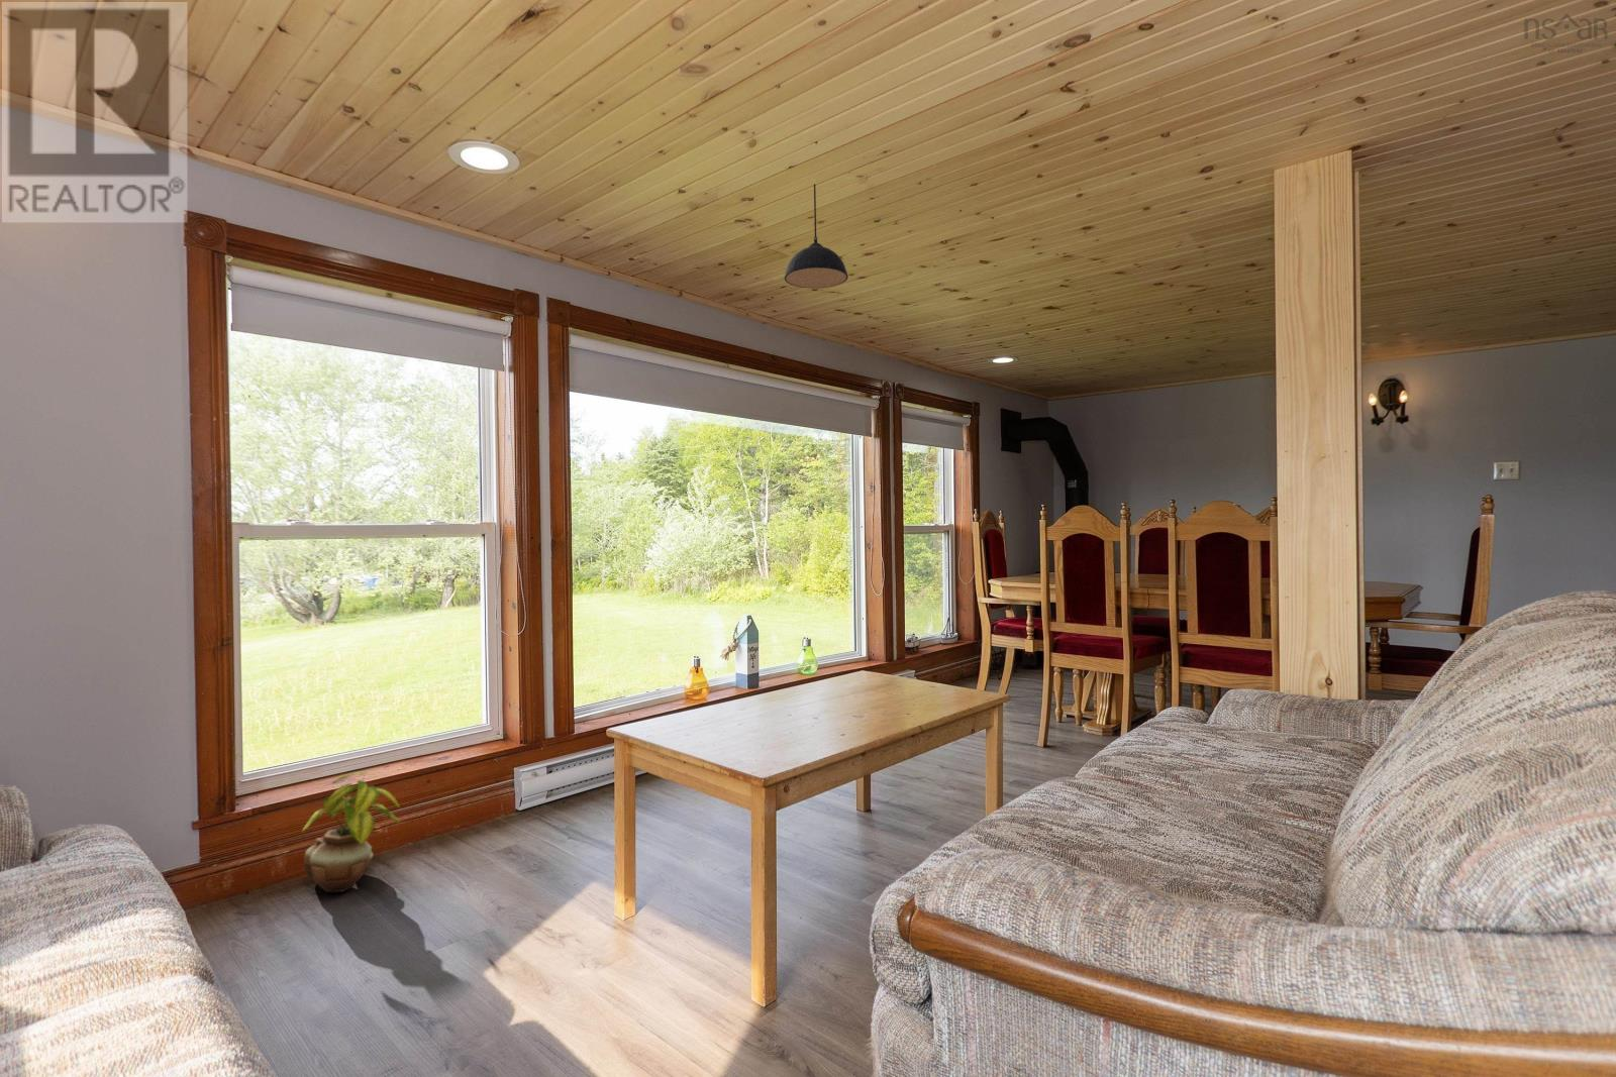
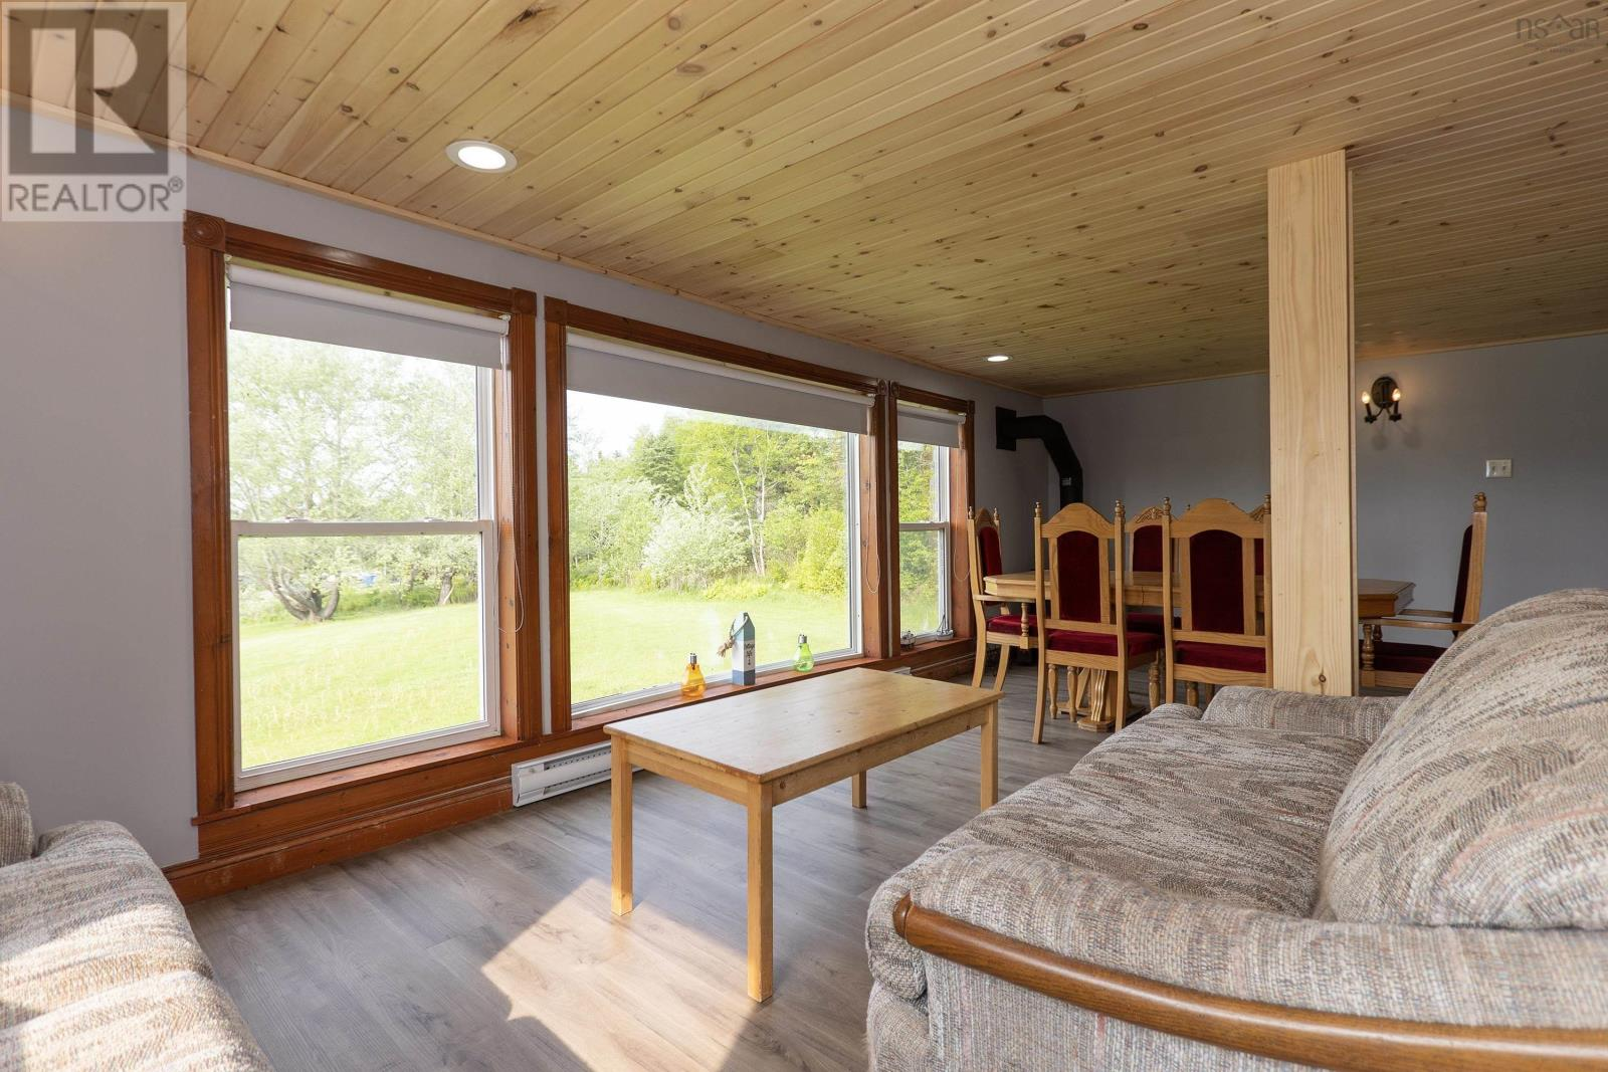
- pendant light (815, 231)
- potted plant (350, 828)
